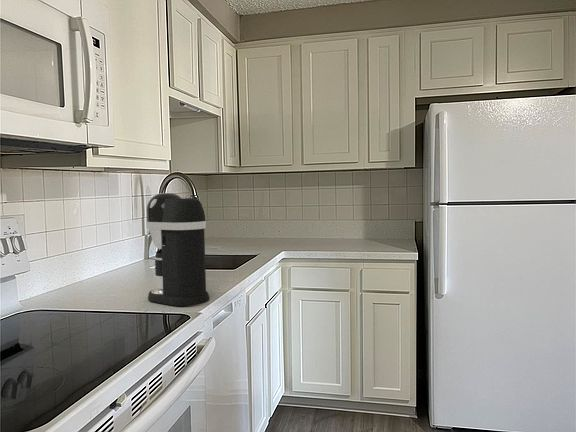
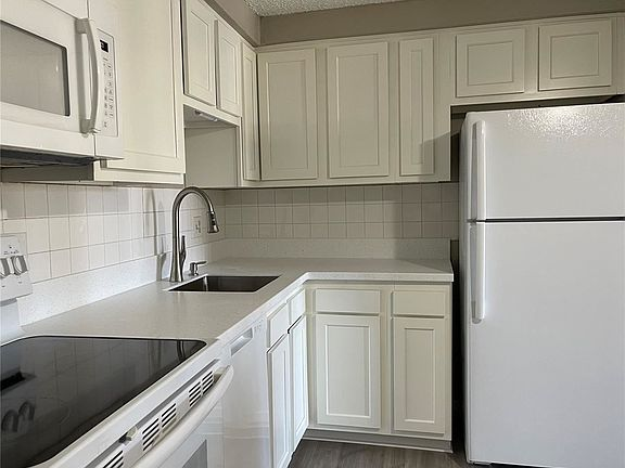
- coffee maker (176, 246)
